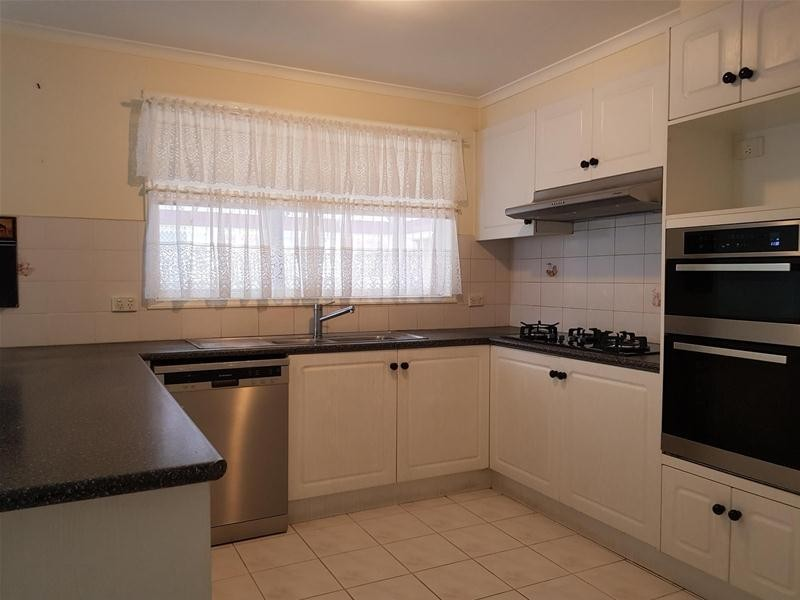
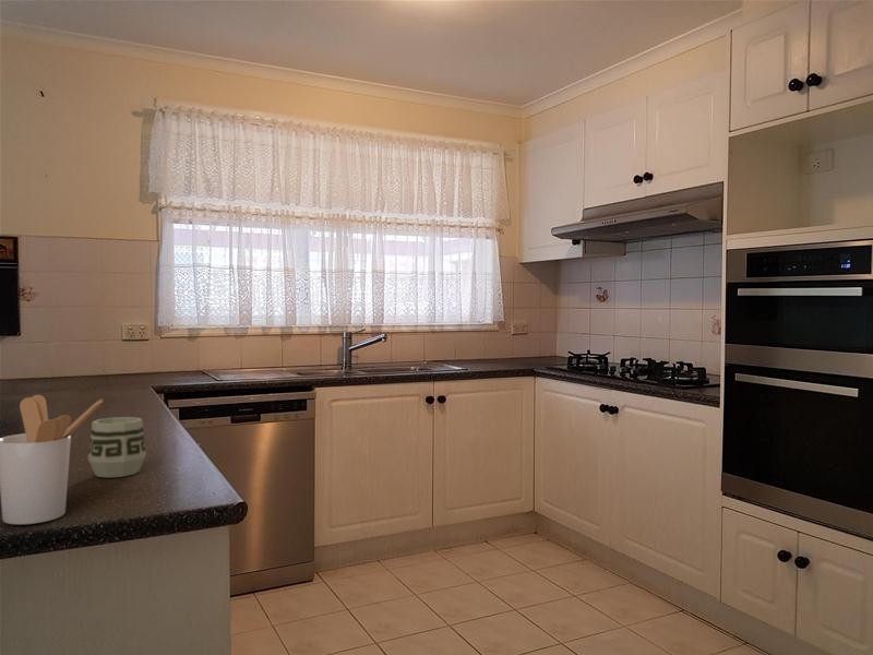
+ cup (117, 446)
+ utensil holder (53, 455)
